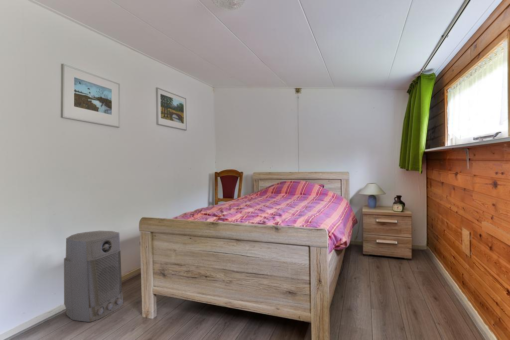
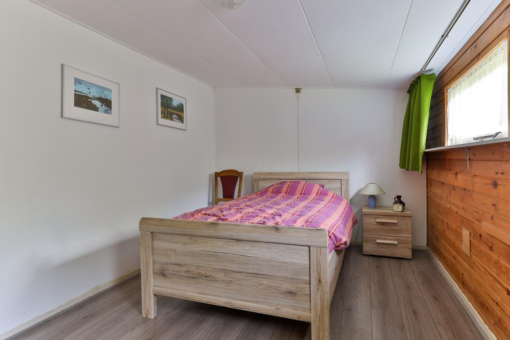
- air purifier (92, 271)
